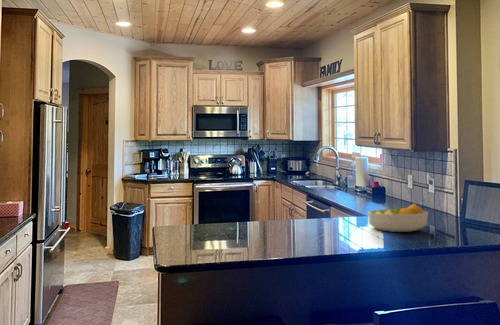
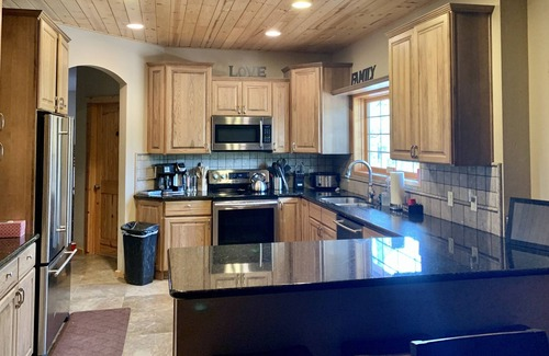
- fruit bowl (397, 216)
